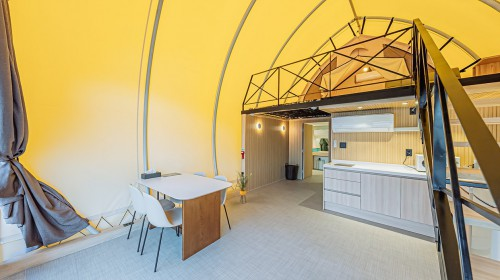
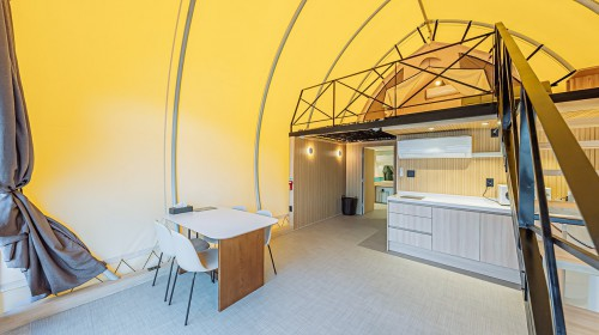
- house plant (243, 186)
